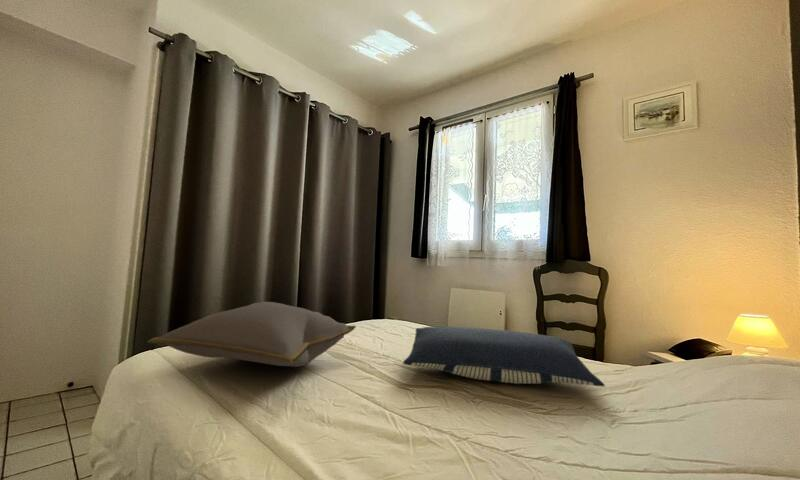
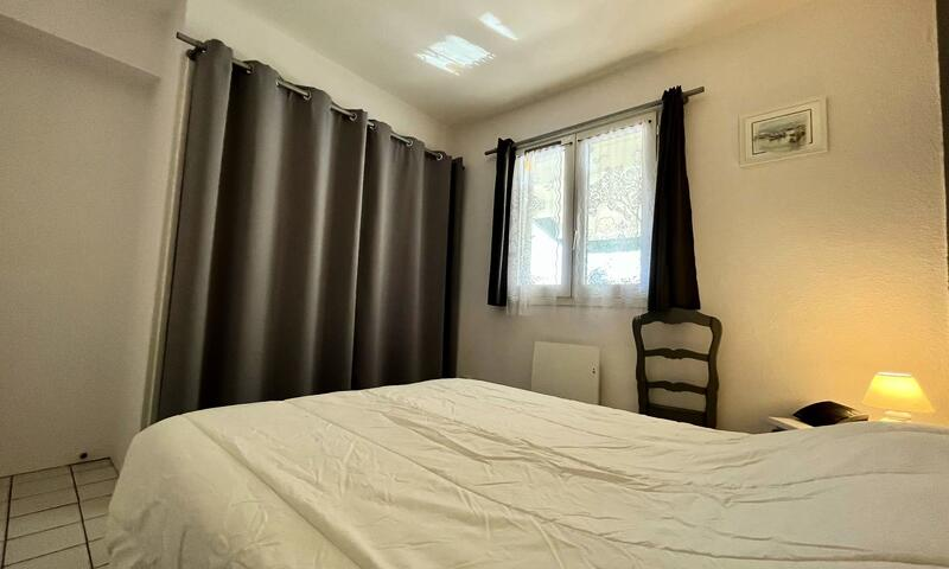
- pillow (492, 352)
- cushion (261, 336)
